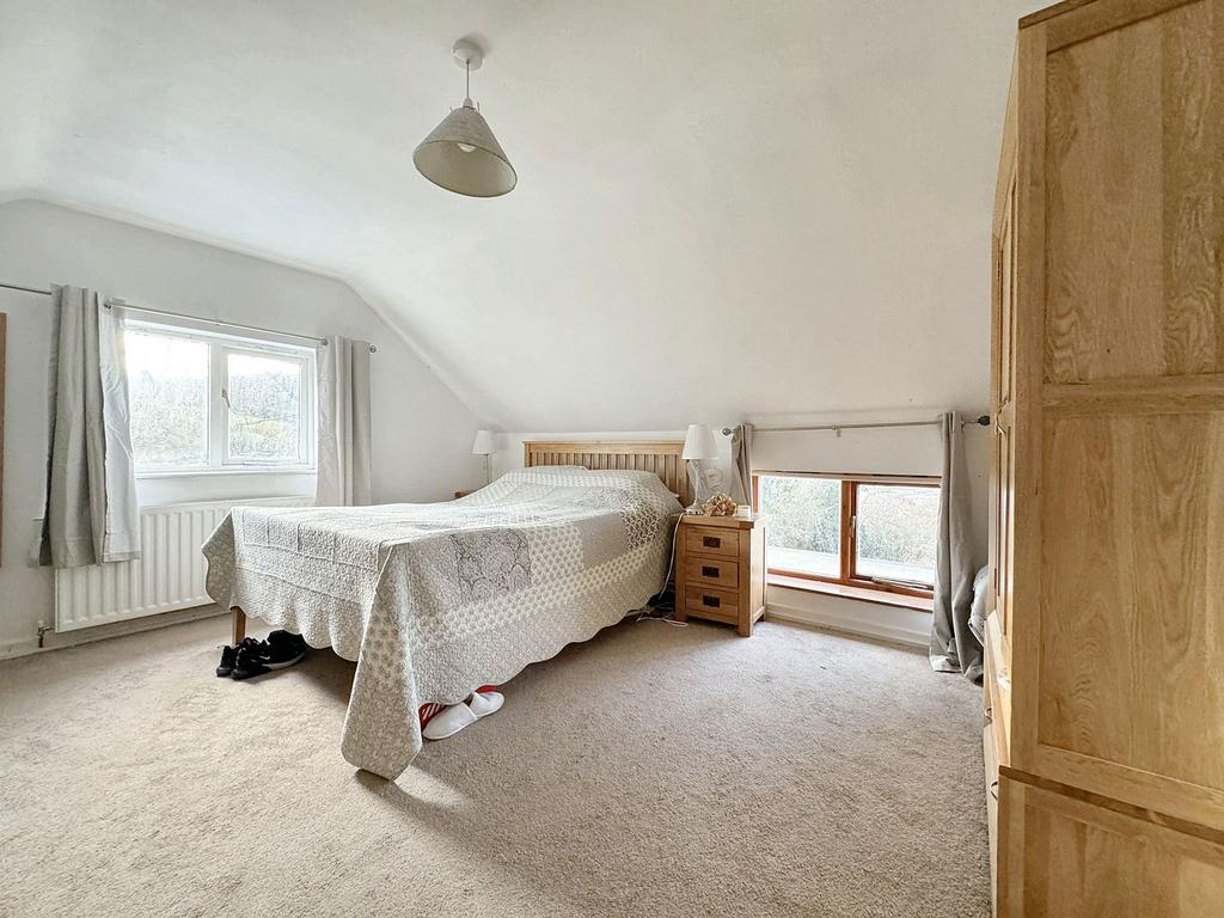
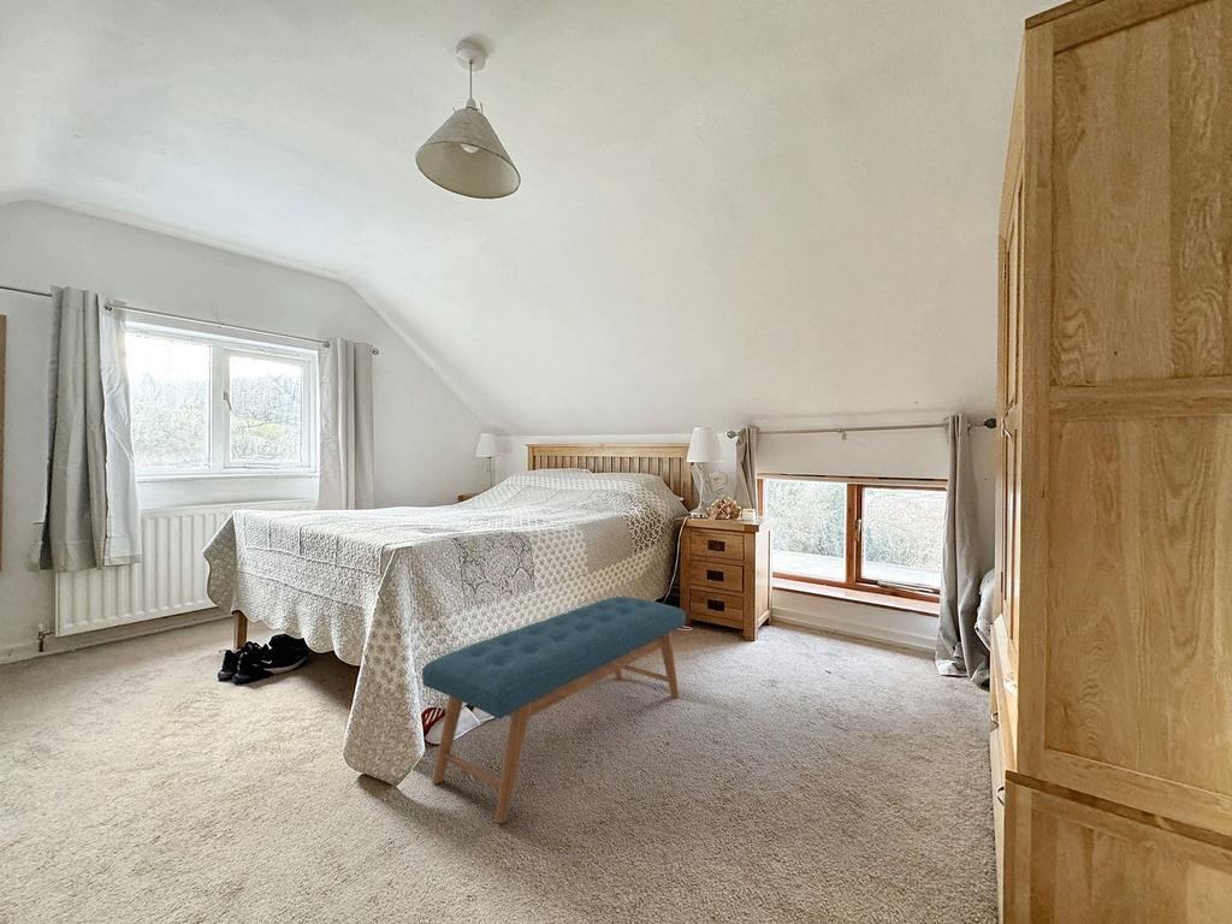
+ bench (574, 677)
